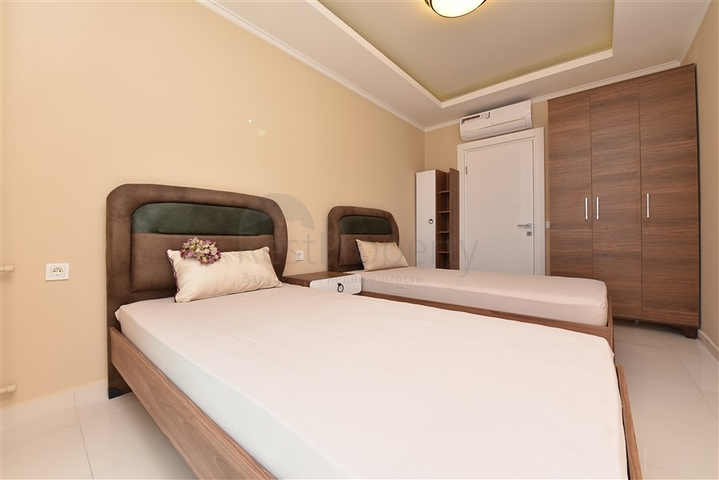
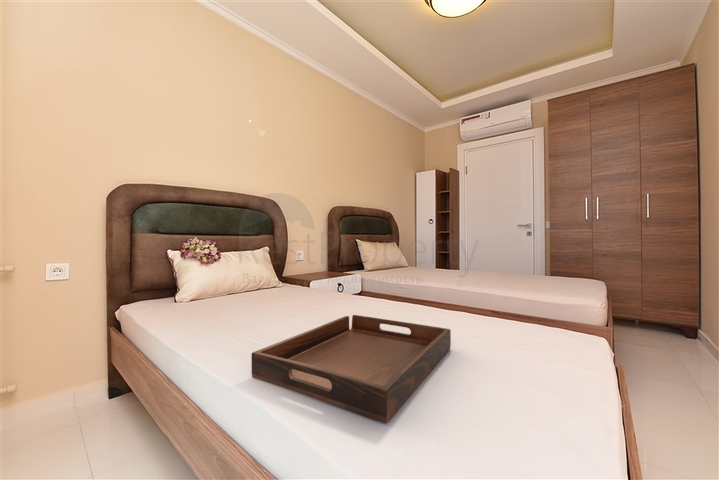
+ serving tray (362, 350)
